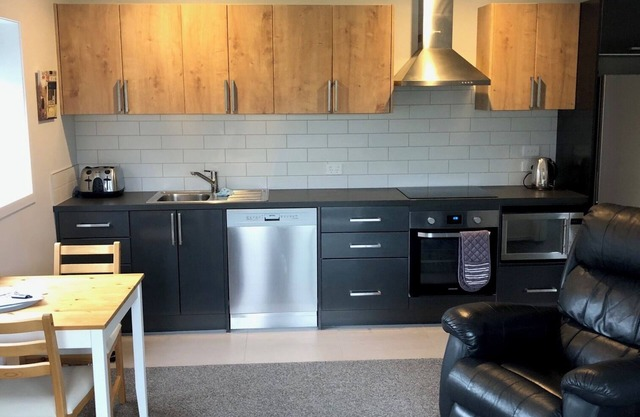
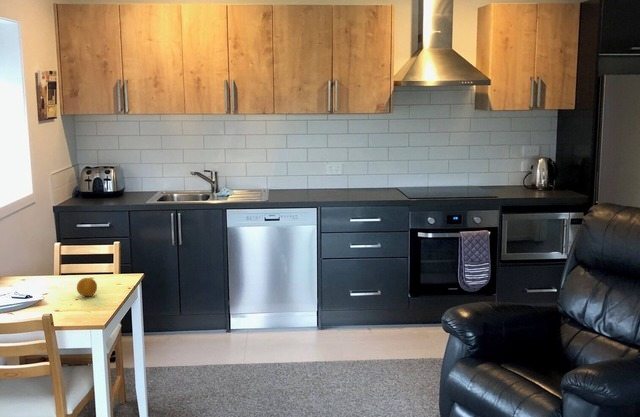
+ fruit (86, 287)
